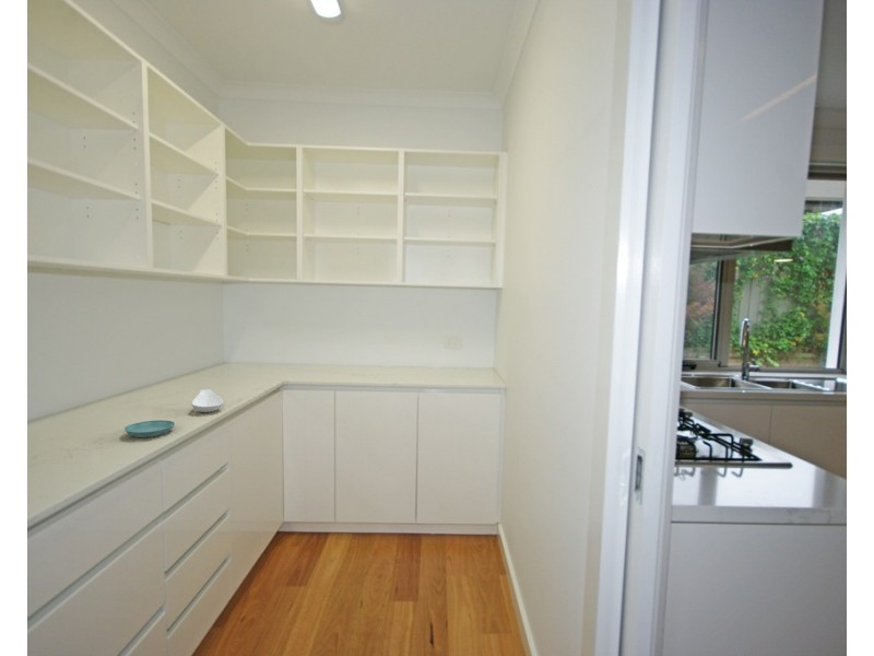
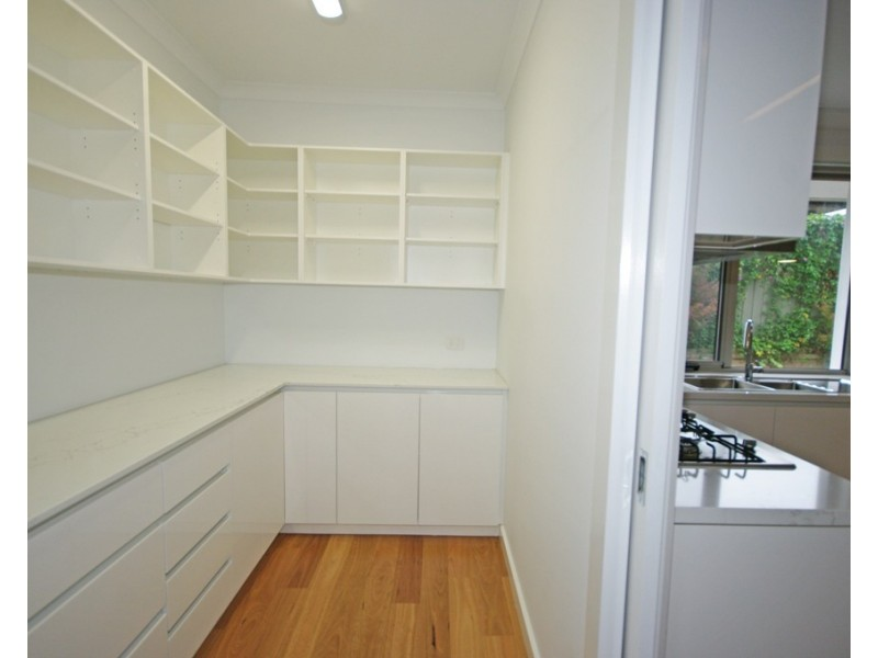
- spoon rest (205, 399)
- saucer (150, 429)
